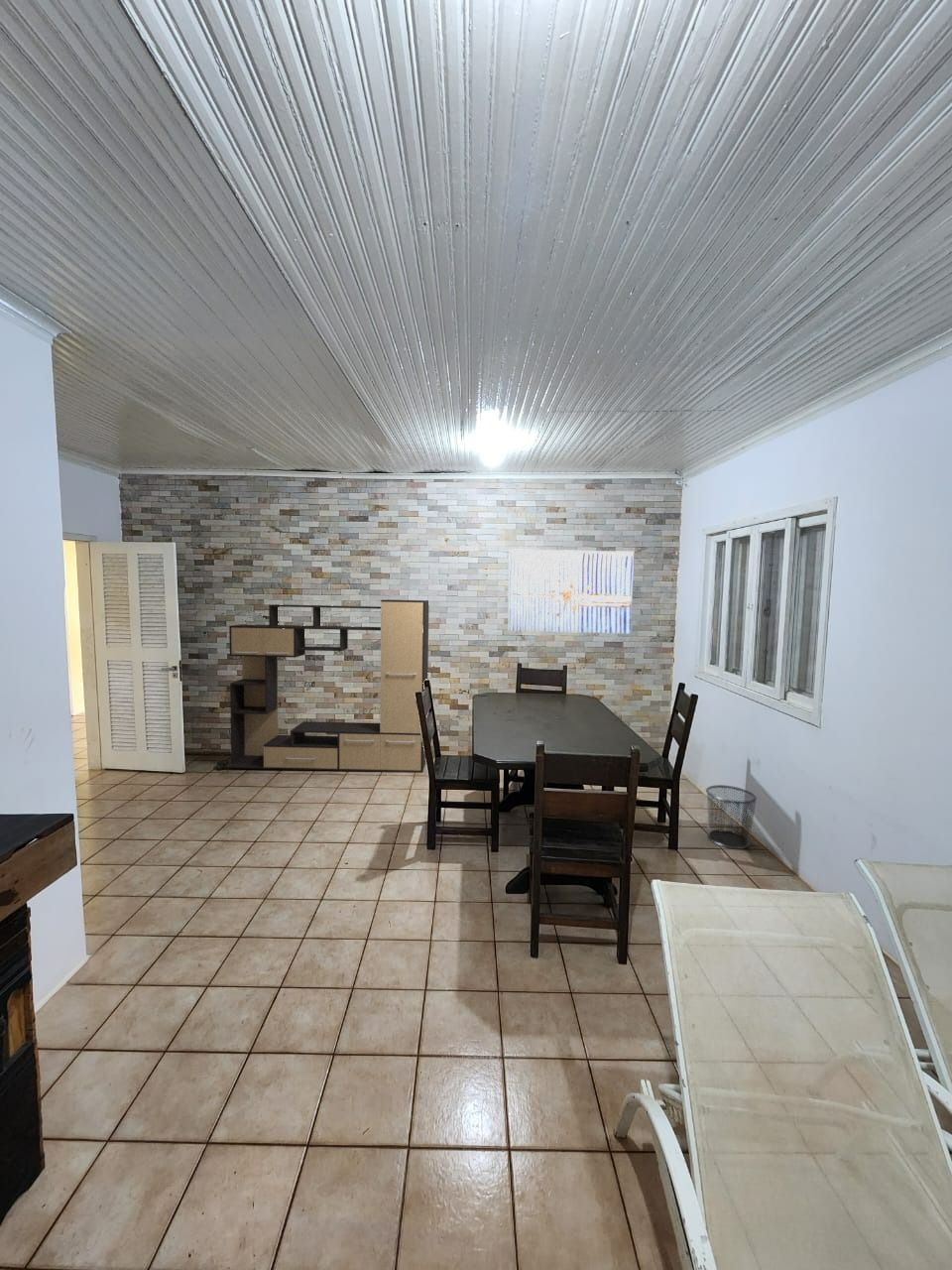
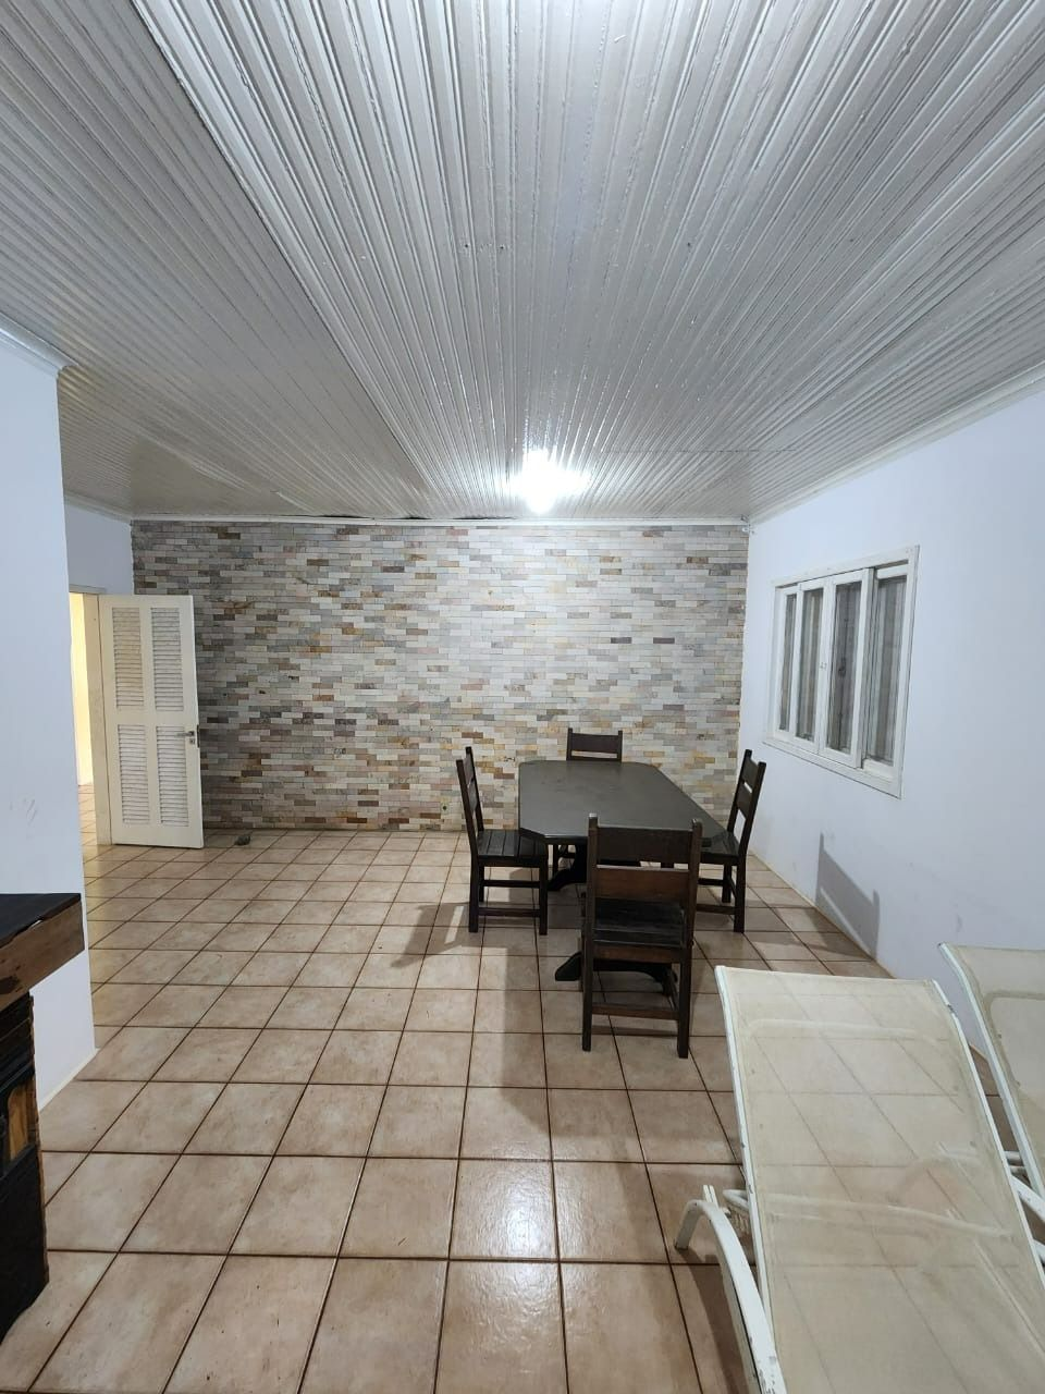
- media console (328, 650)
- waste bin (729, 817)
- wall art (569, 591)
